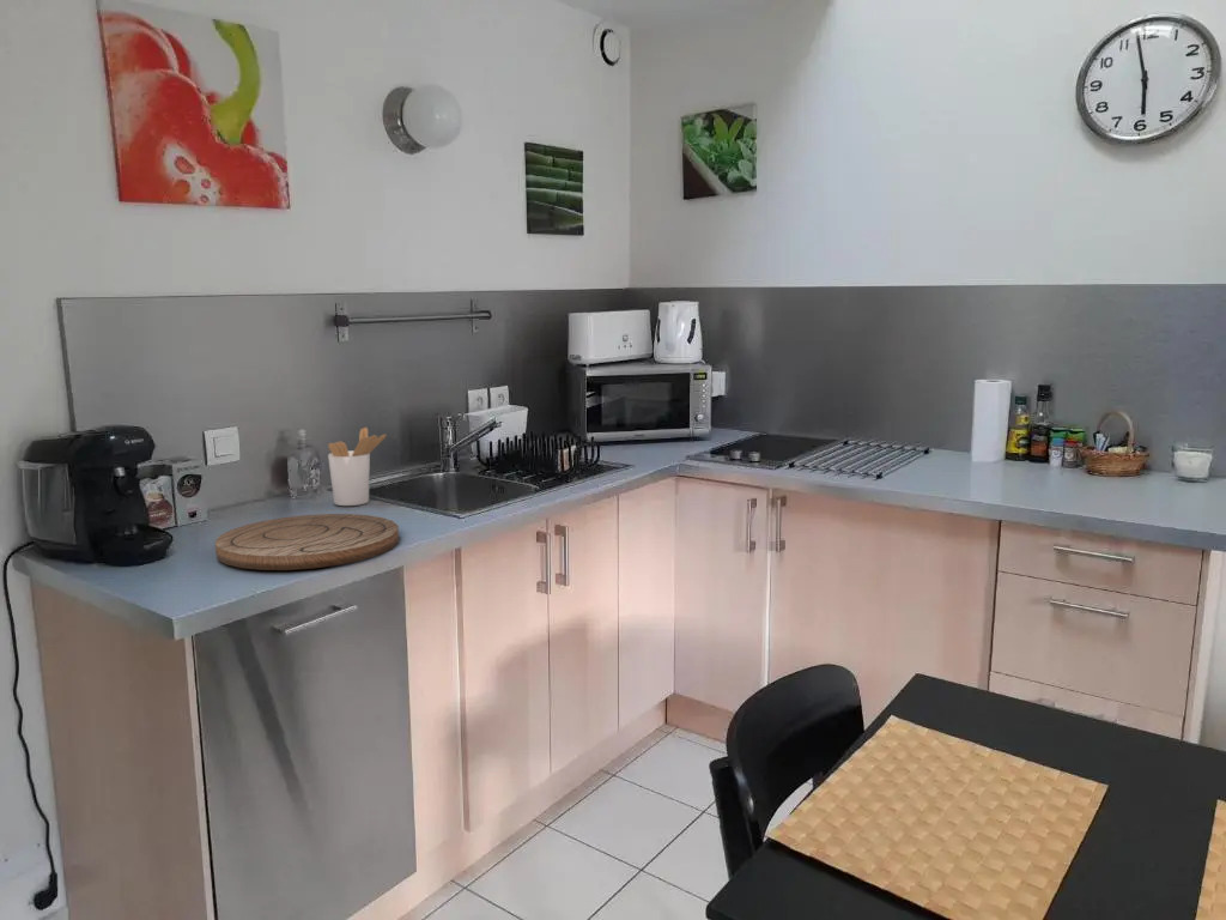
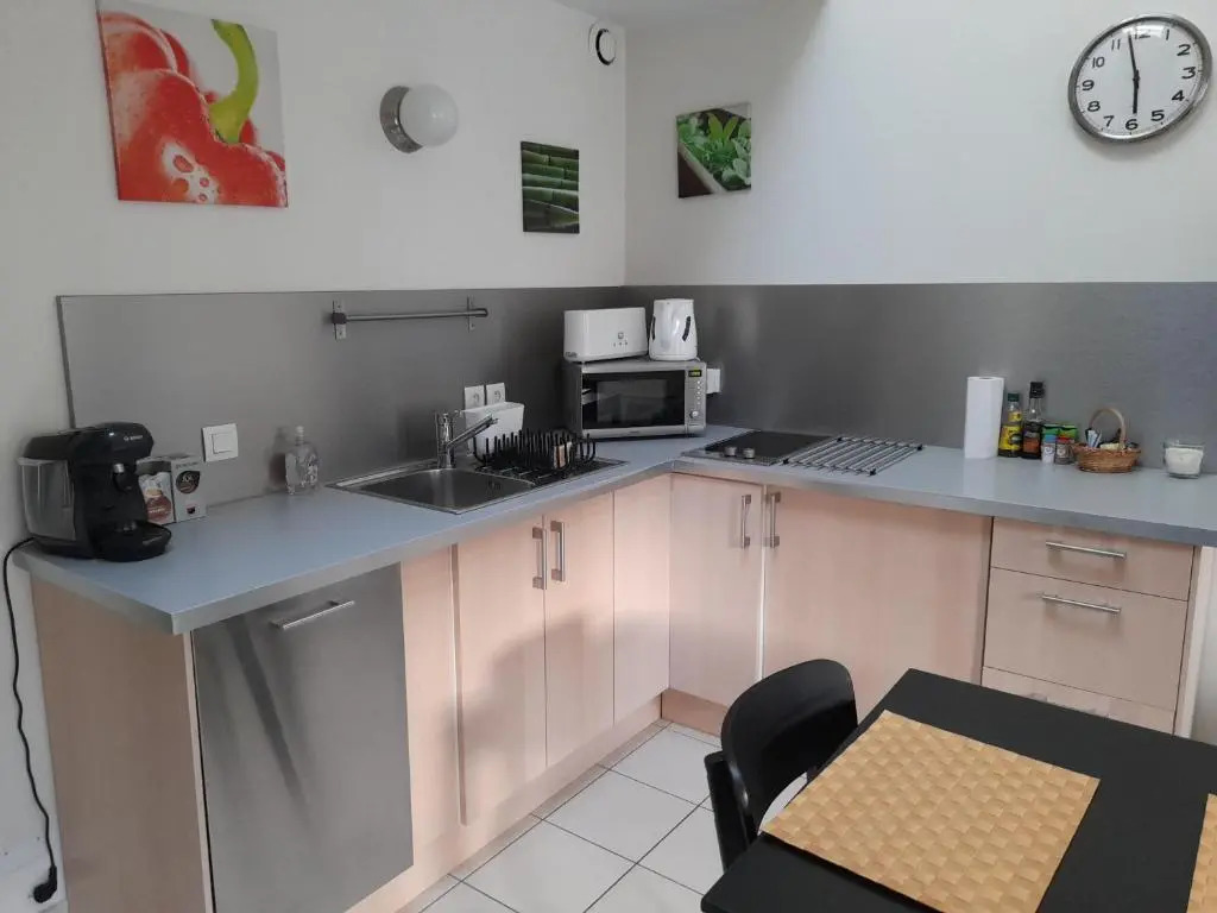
- utensil holder (357, 466)
- cutting board (310, 539)
